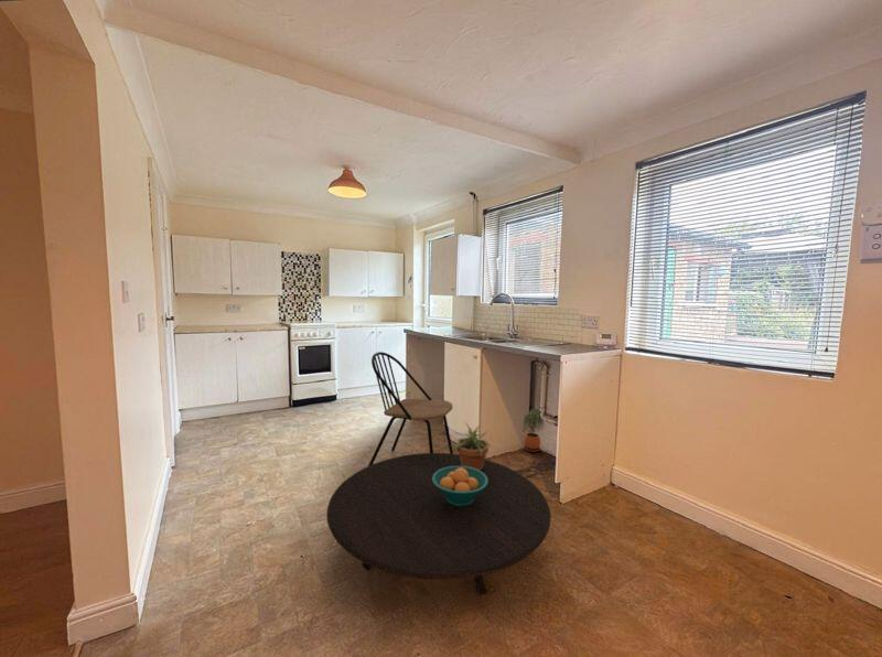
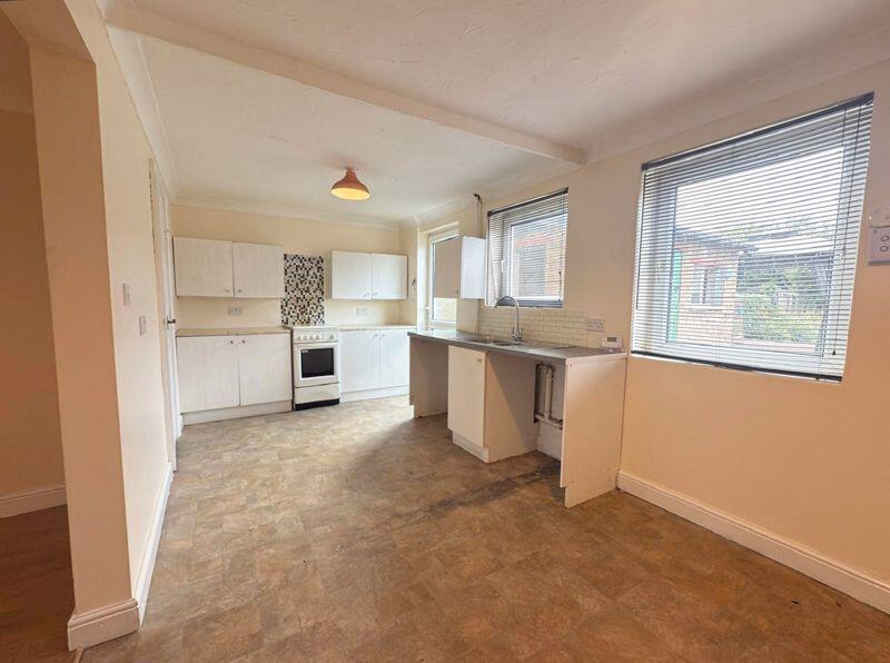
- fruit bowl (460, 483)
- potted plant (473, 445)
- potted plant (533, 429)
- table (438, 519)
- dining chair (412, 411)
